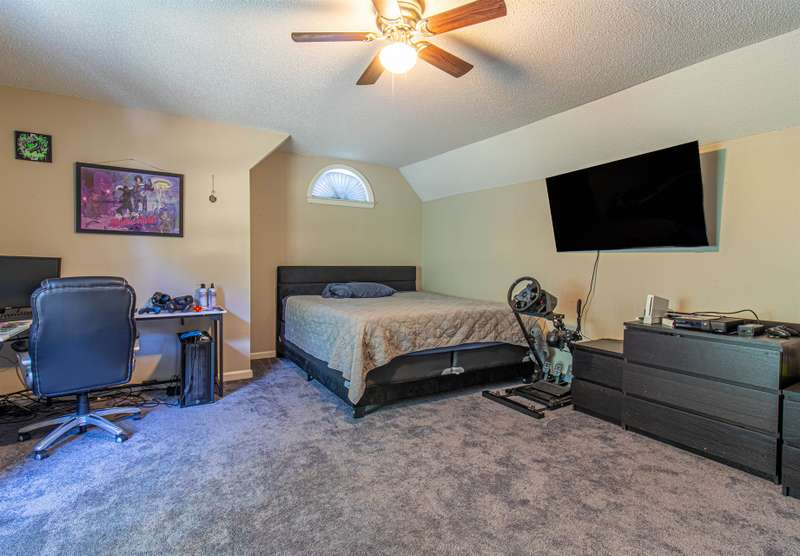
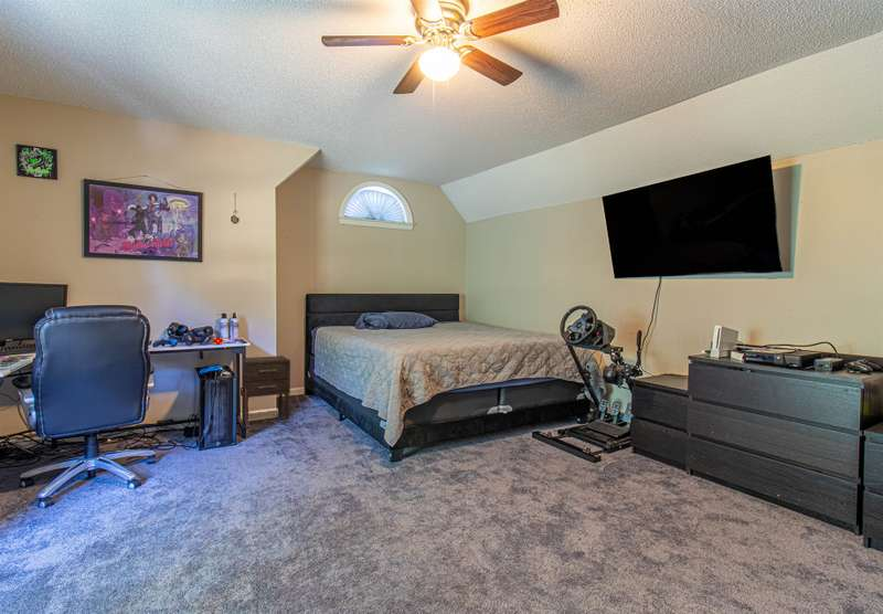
+ nightstand (264, 390)
